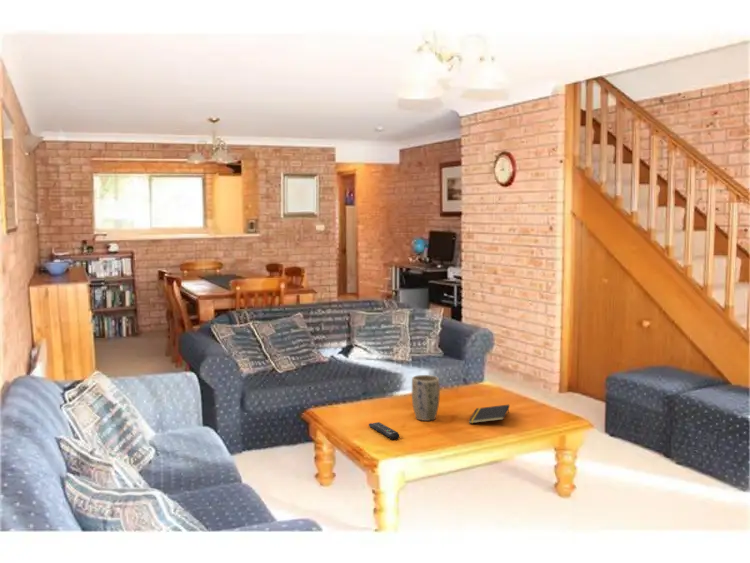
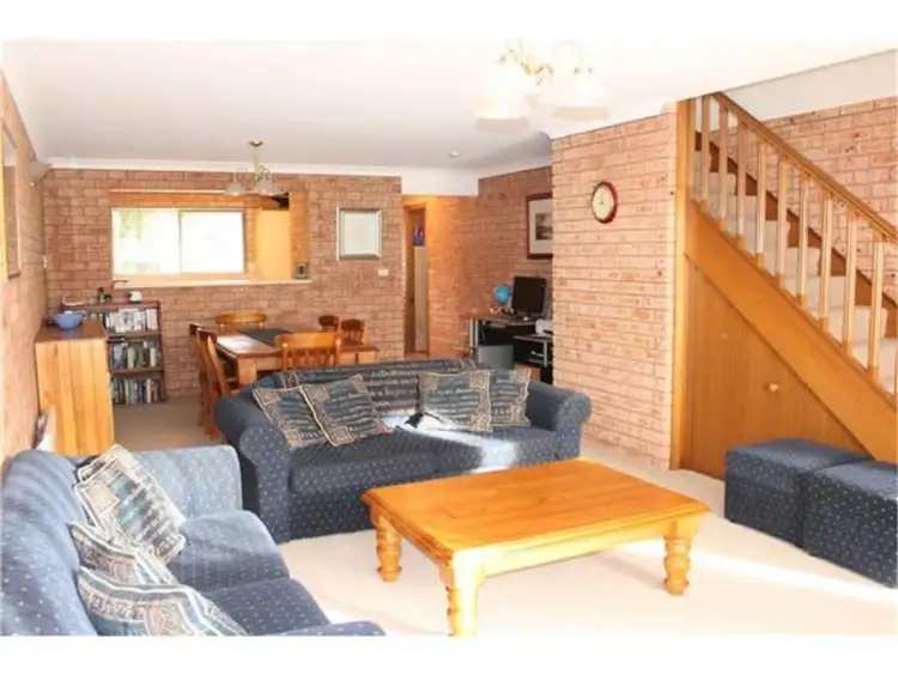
- plant pot (425, 398)
- notepad (489, 413)
- remote control (383, 430)
